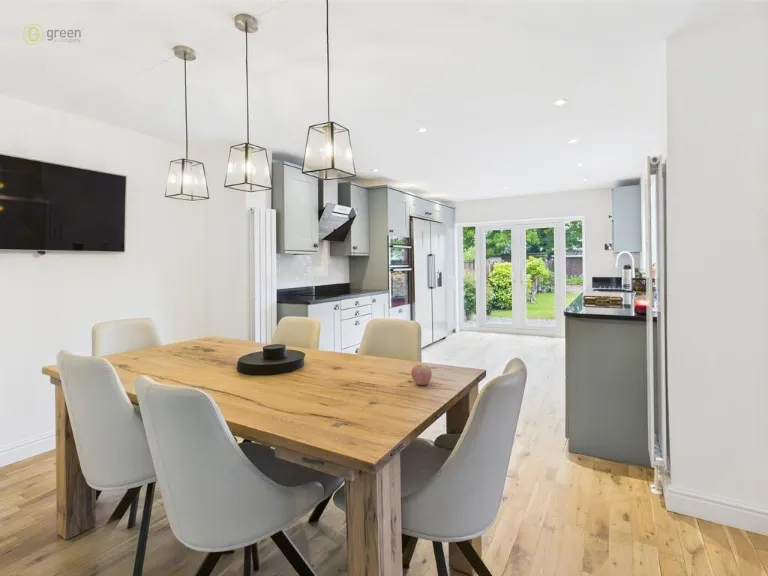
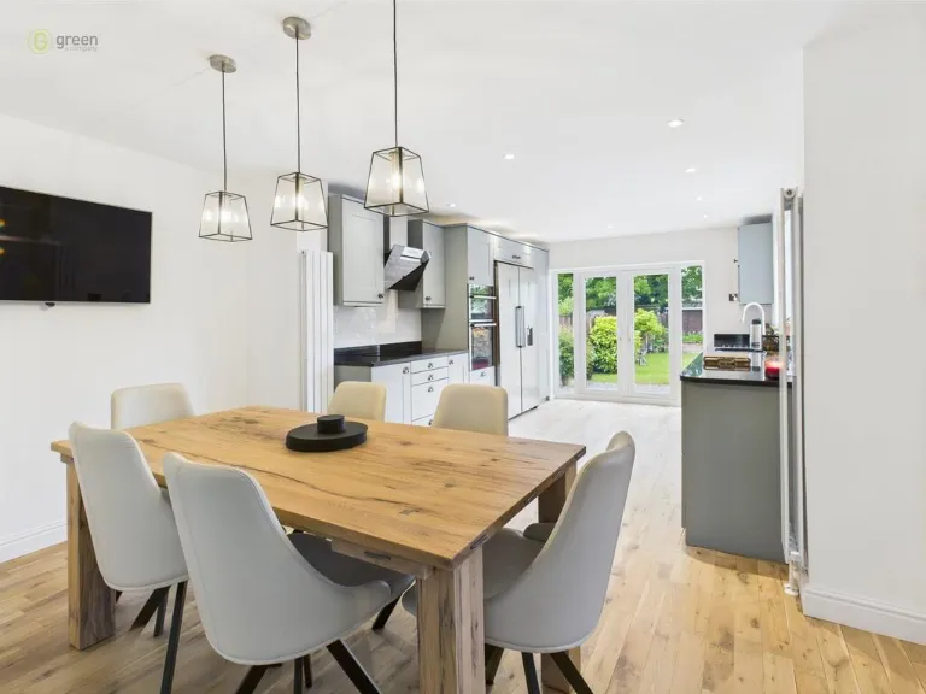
- apple (421, 374)
